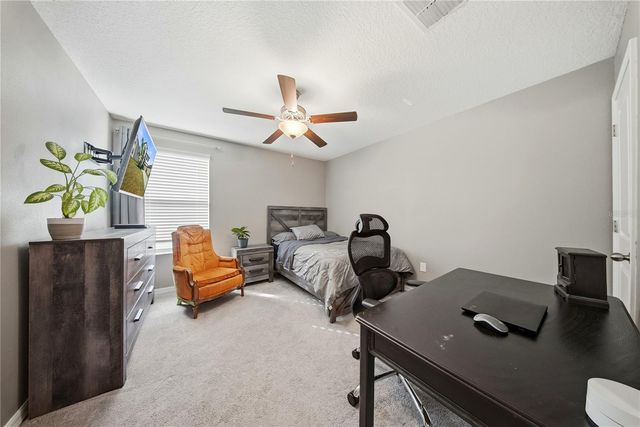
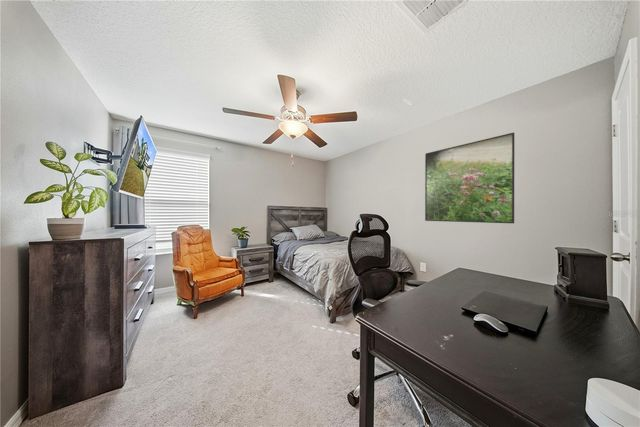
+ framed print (463, 183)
